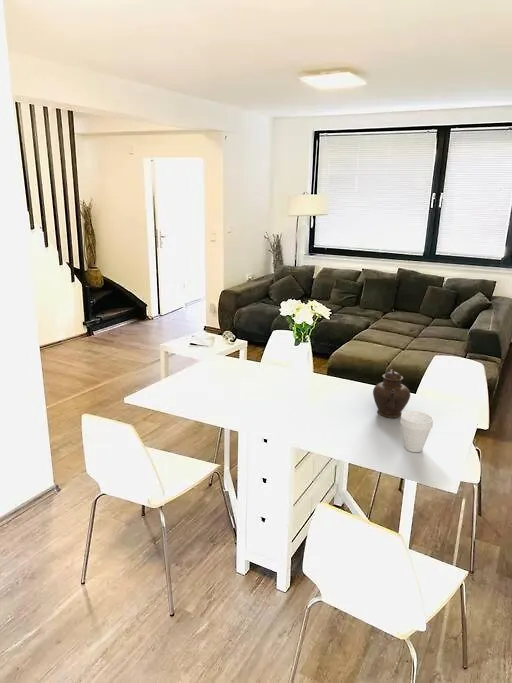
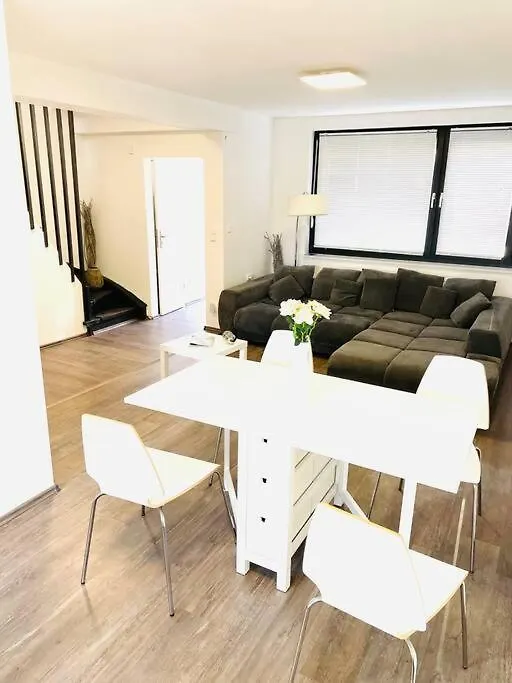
- cup (415, 432)
- teapot (390, 392)
